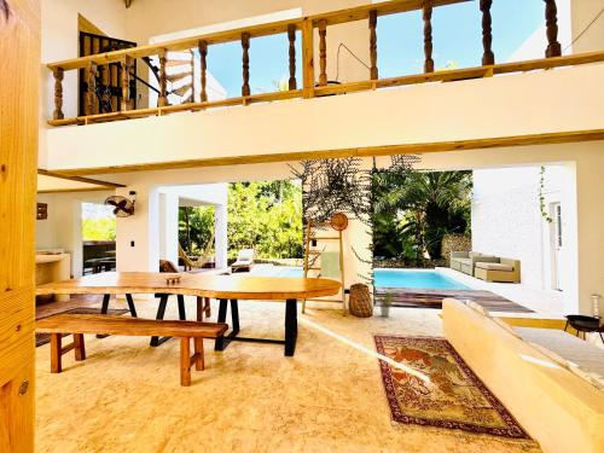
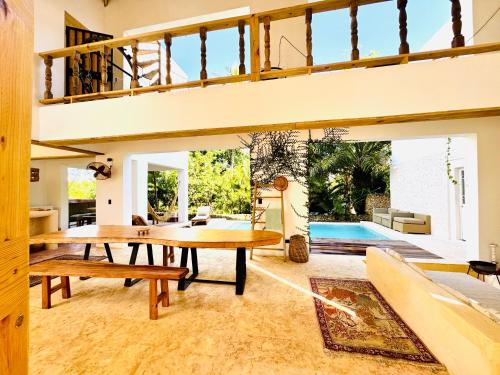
- potted plant (387, 302)
